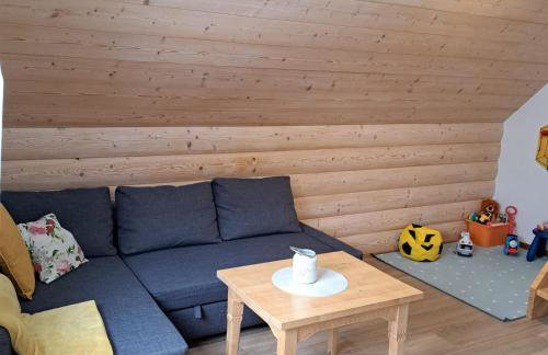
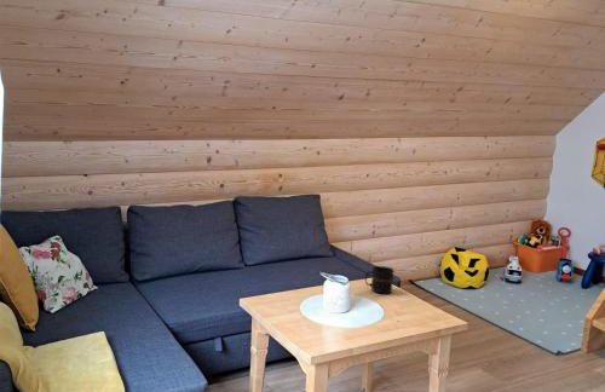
+ mug (379, 279)
